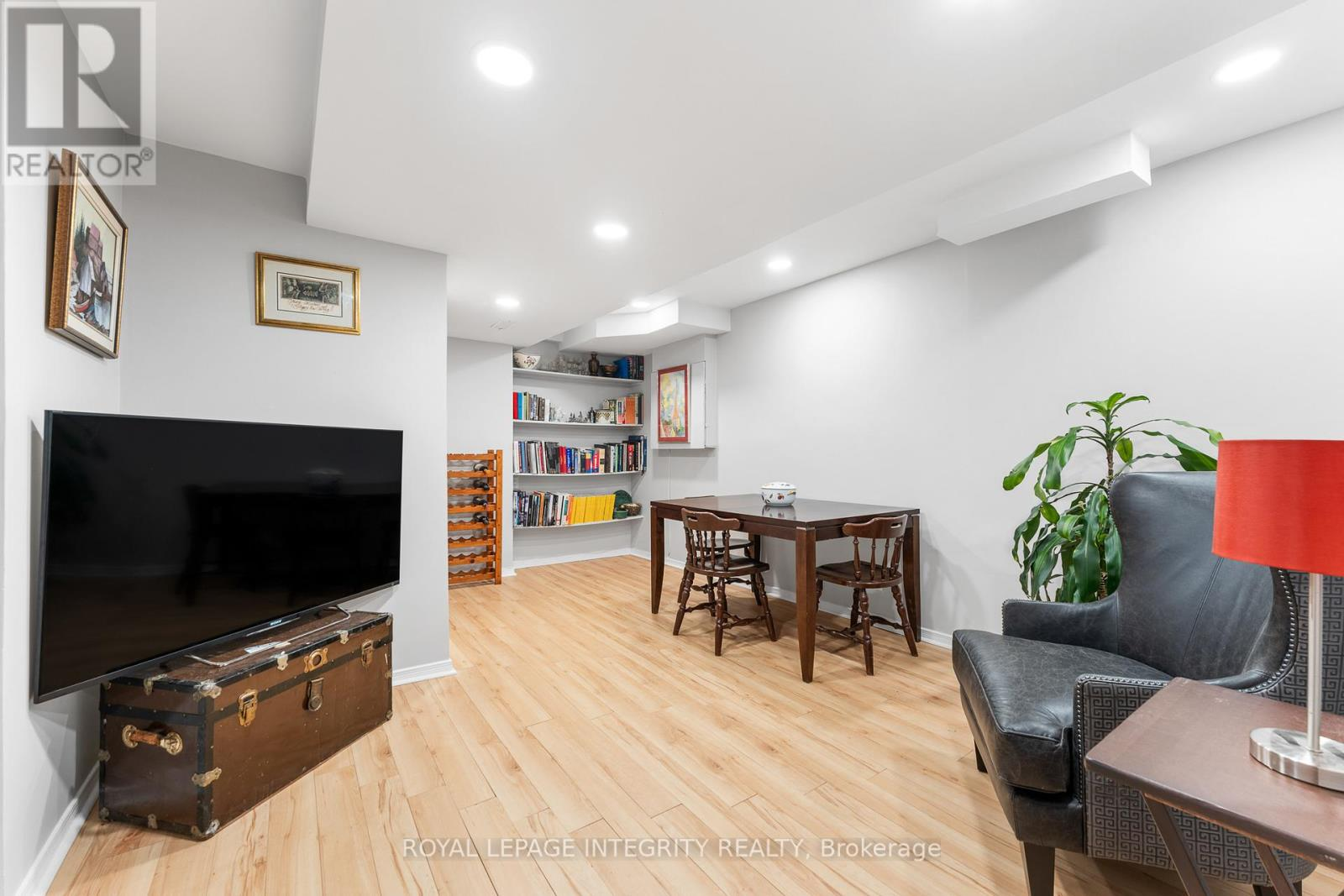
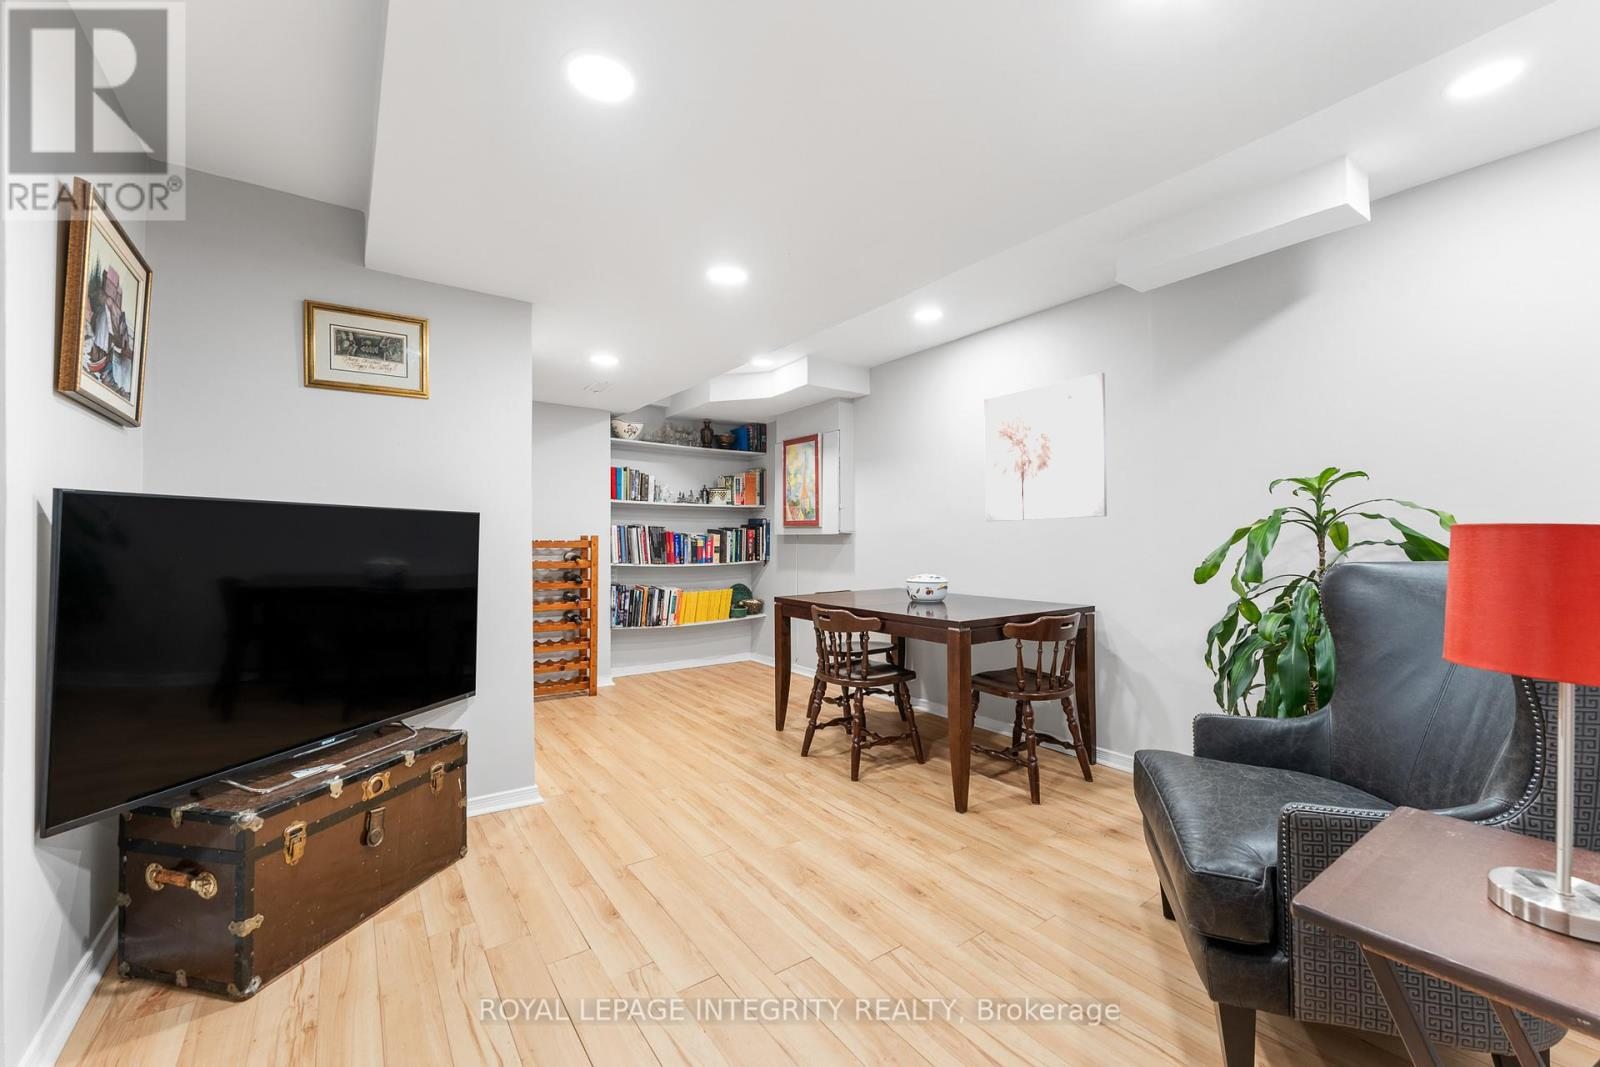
+ wall art (1040, 453)
